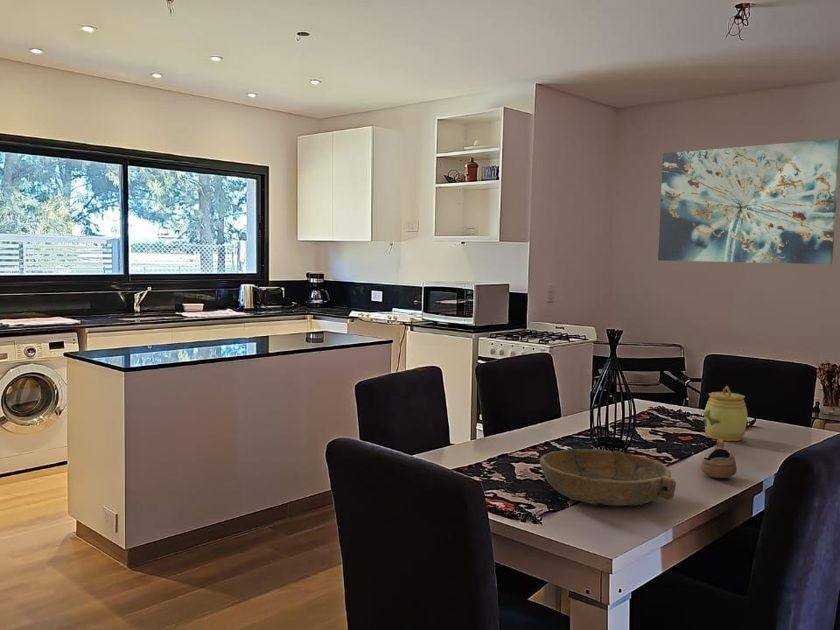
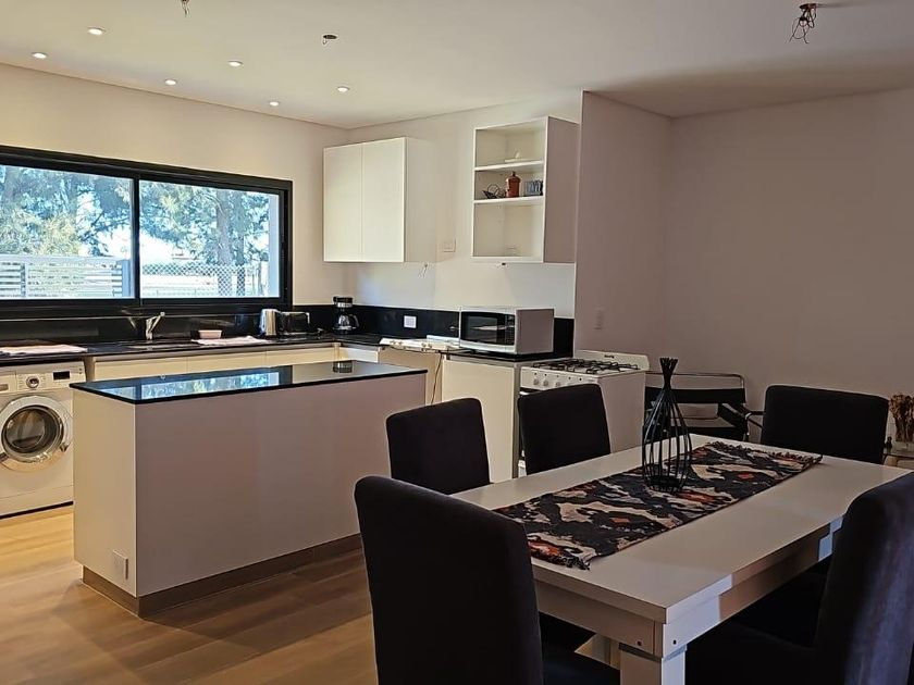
- jar (725, 411)
- cup (721, 459)
- bowl (604, 478)
- wall art (741, 204)
